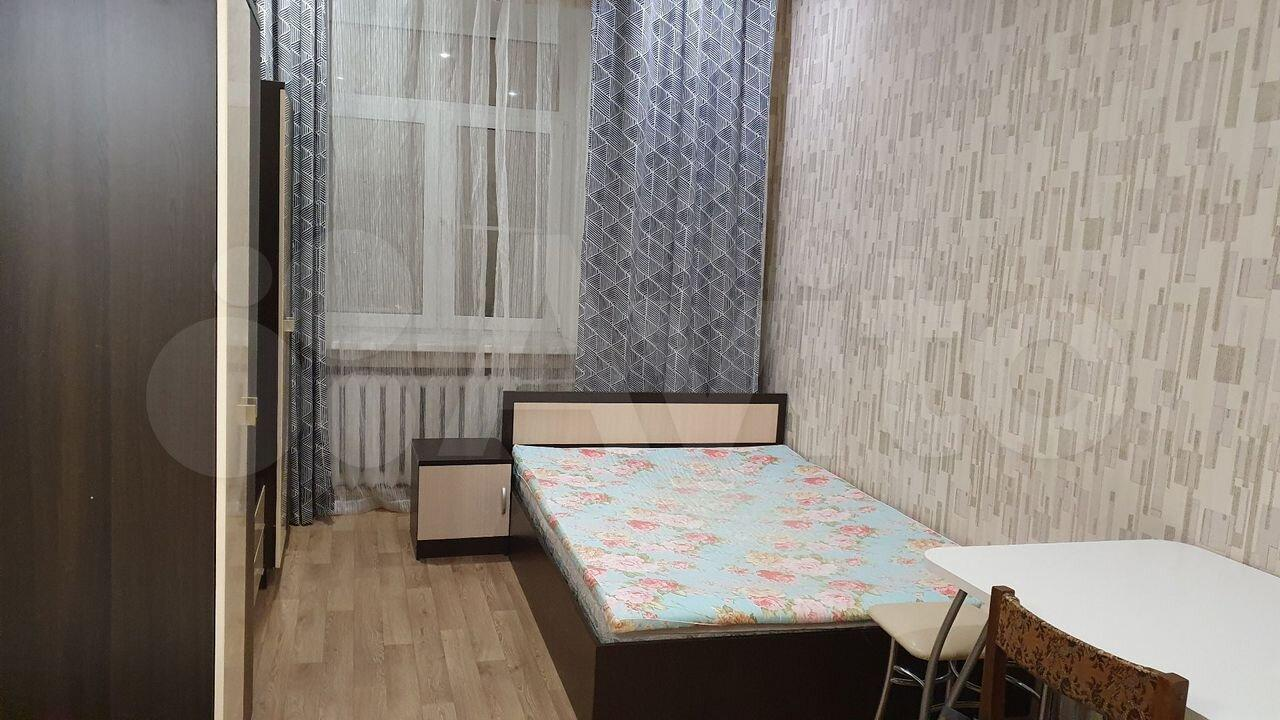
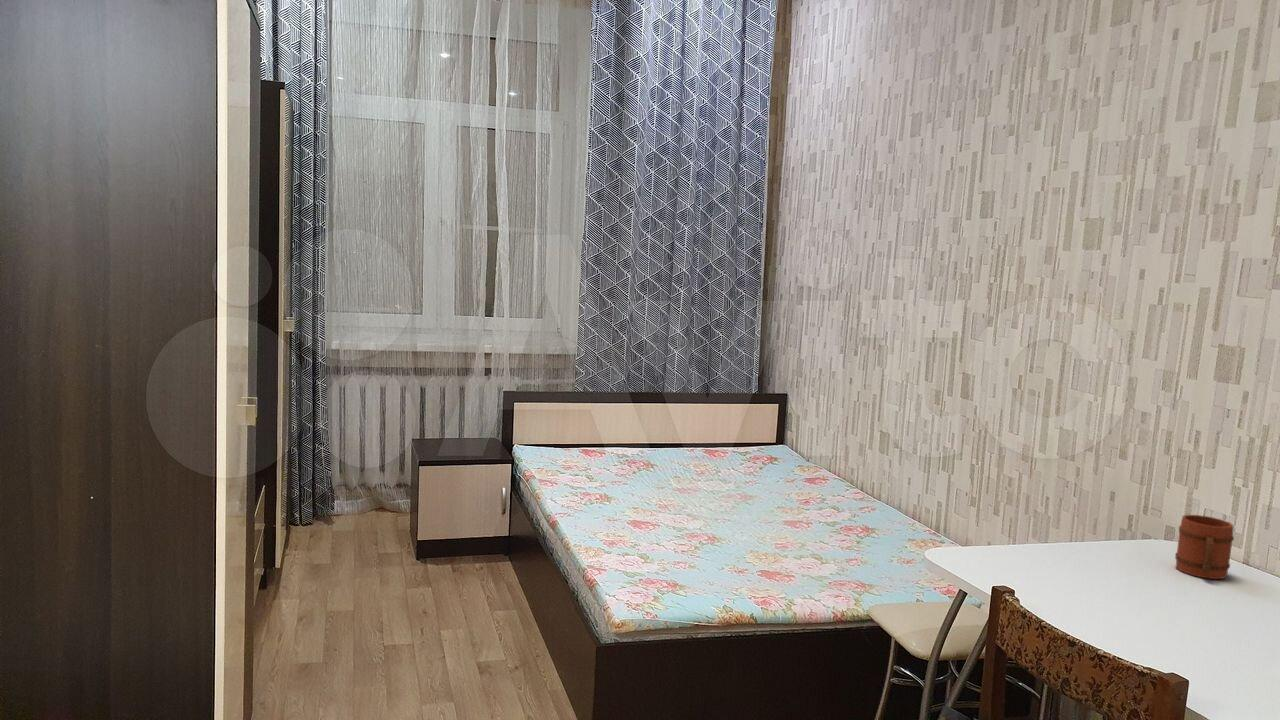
+ mug (1204, 548)
